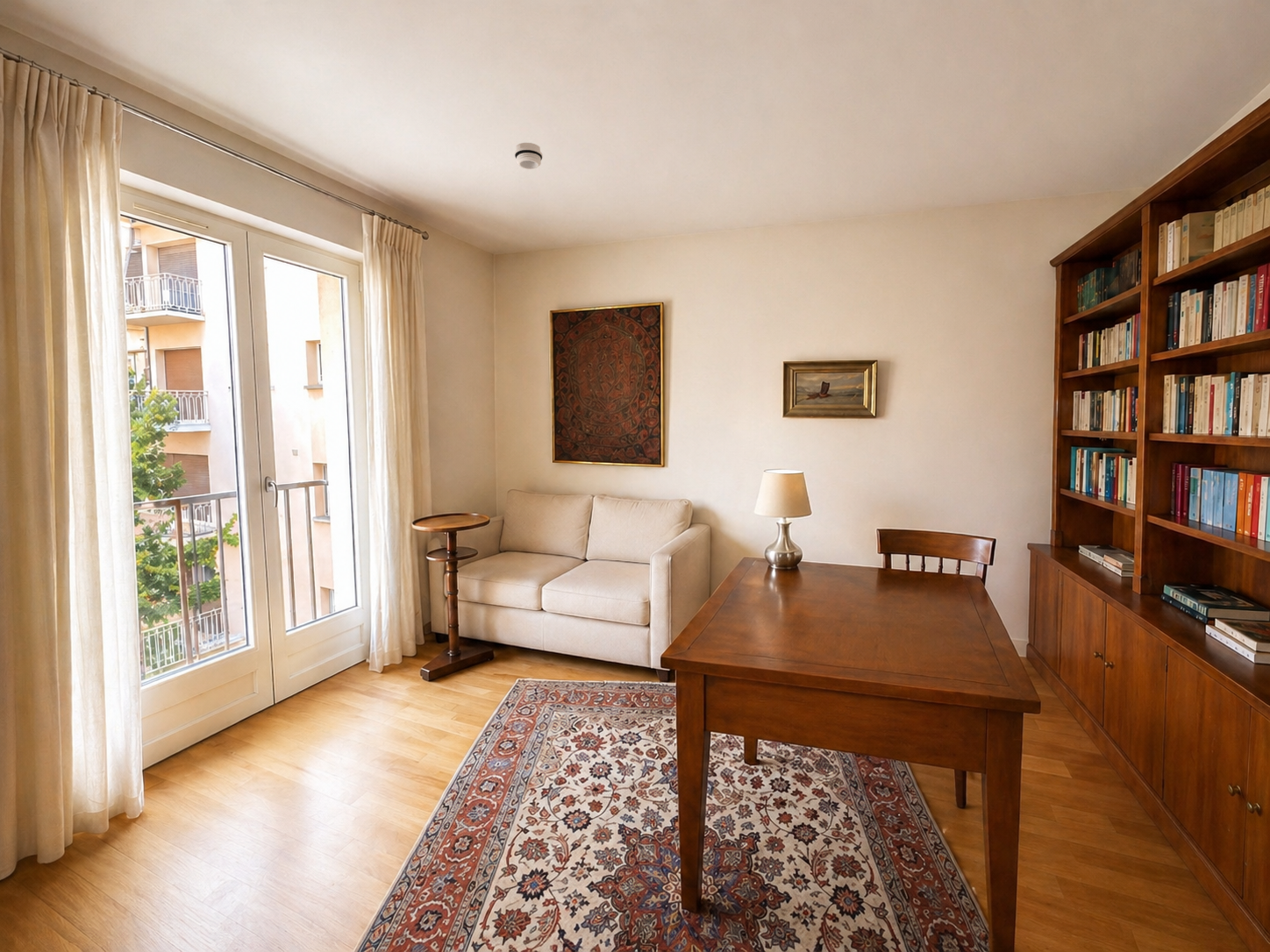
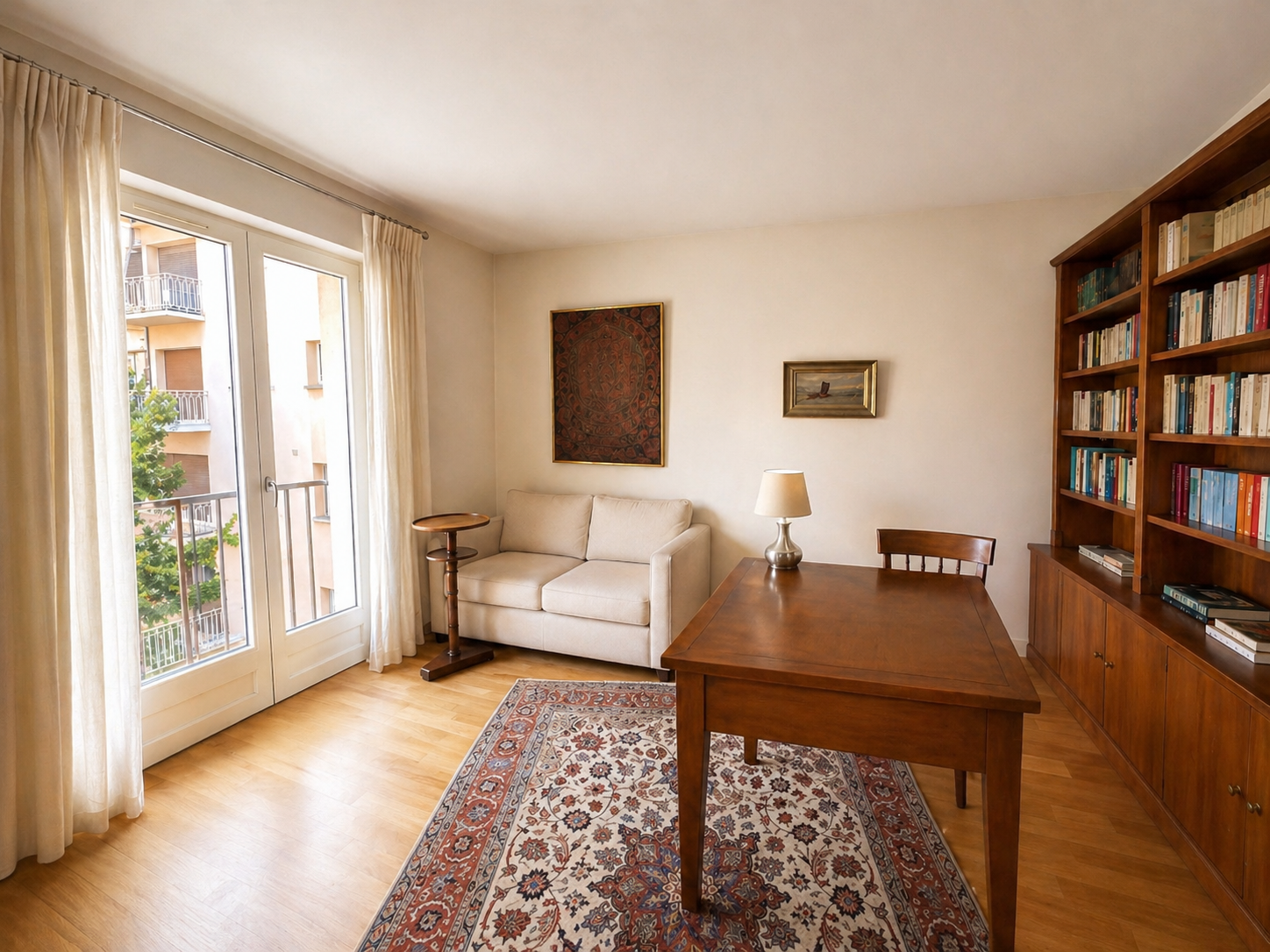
- smoke detector (528, 156)
